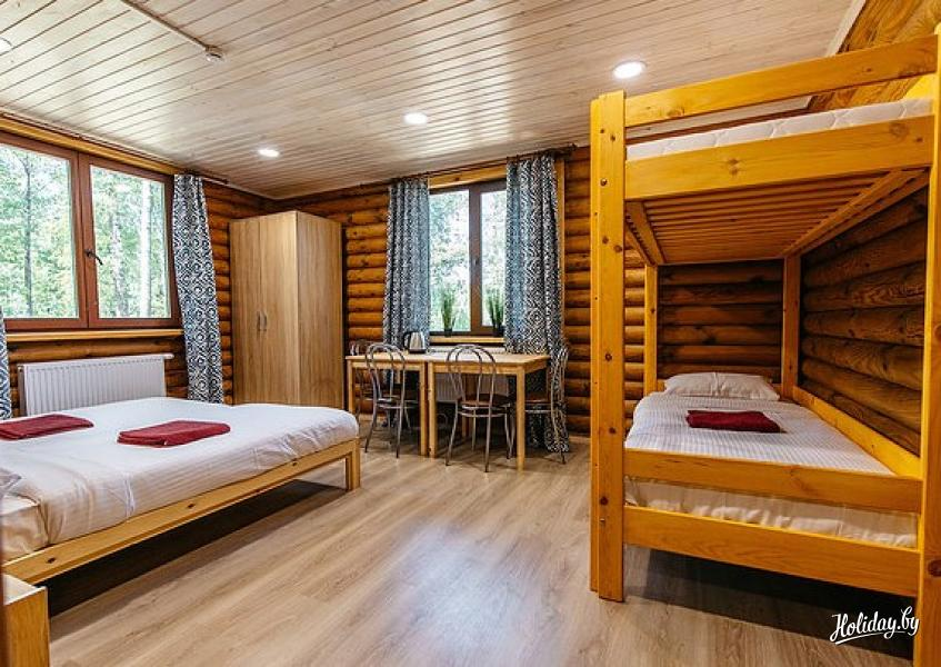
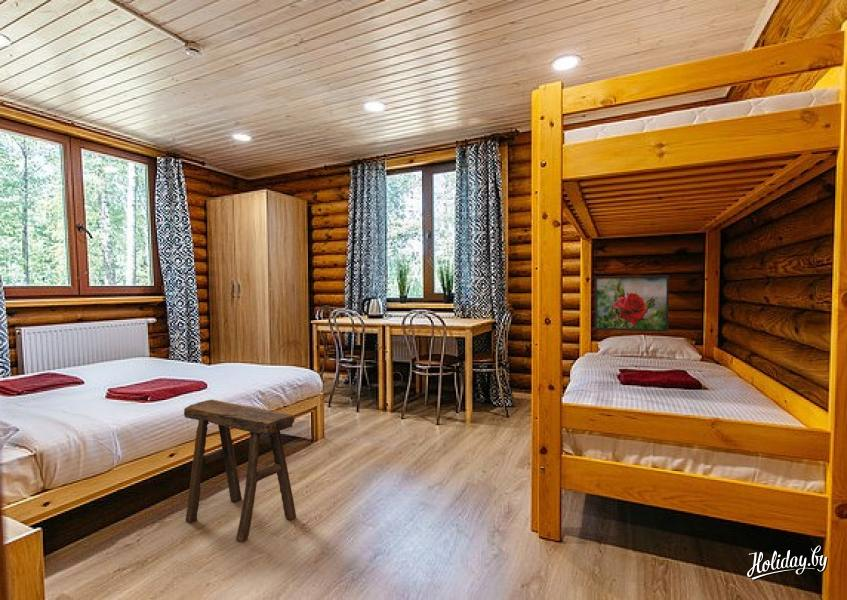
+ stool (235, 463)
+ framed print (630, 303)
